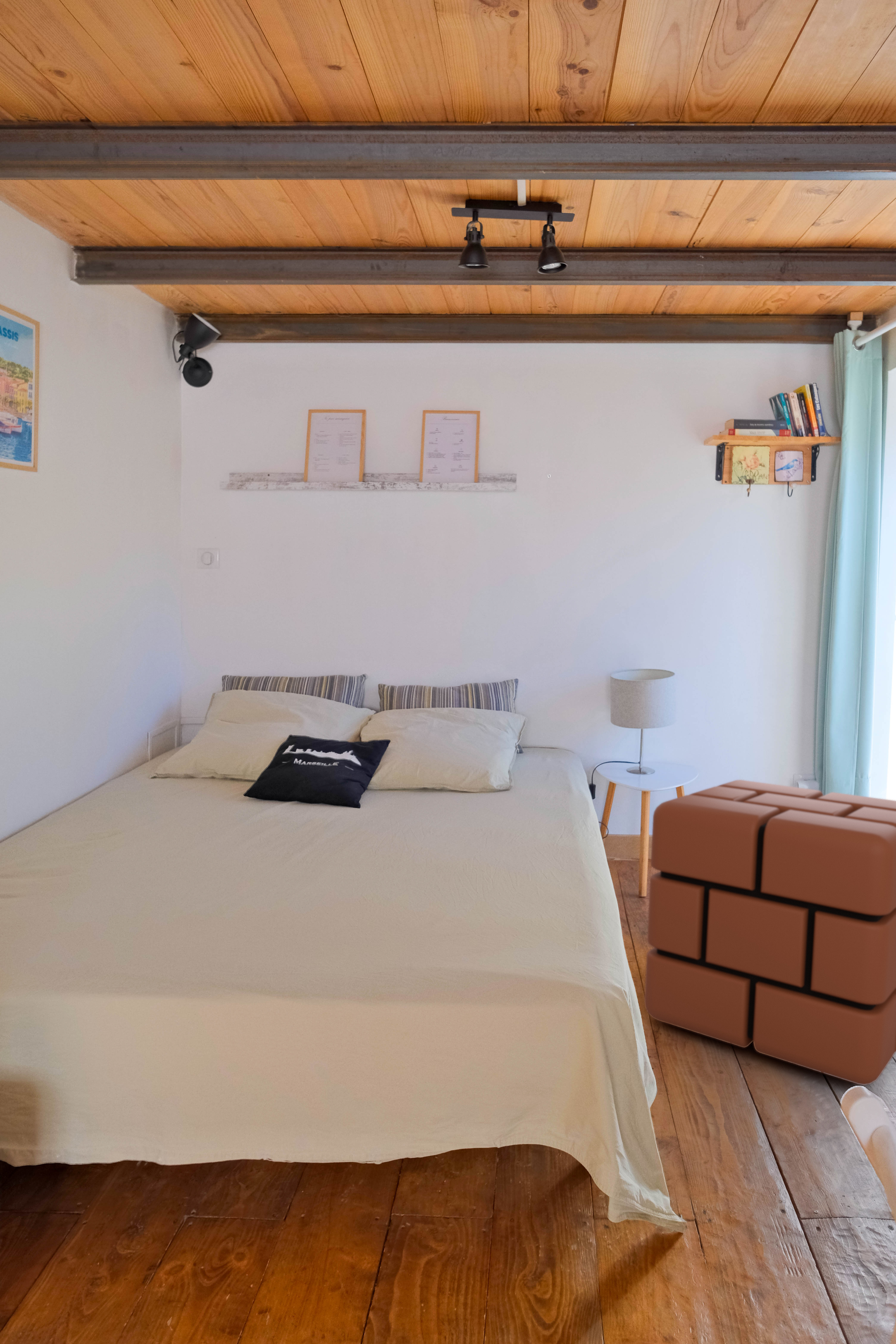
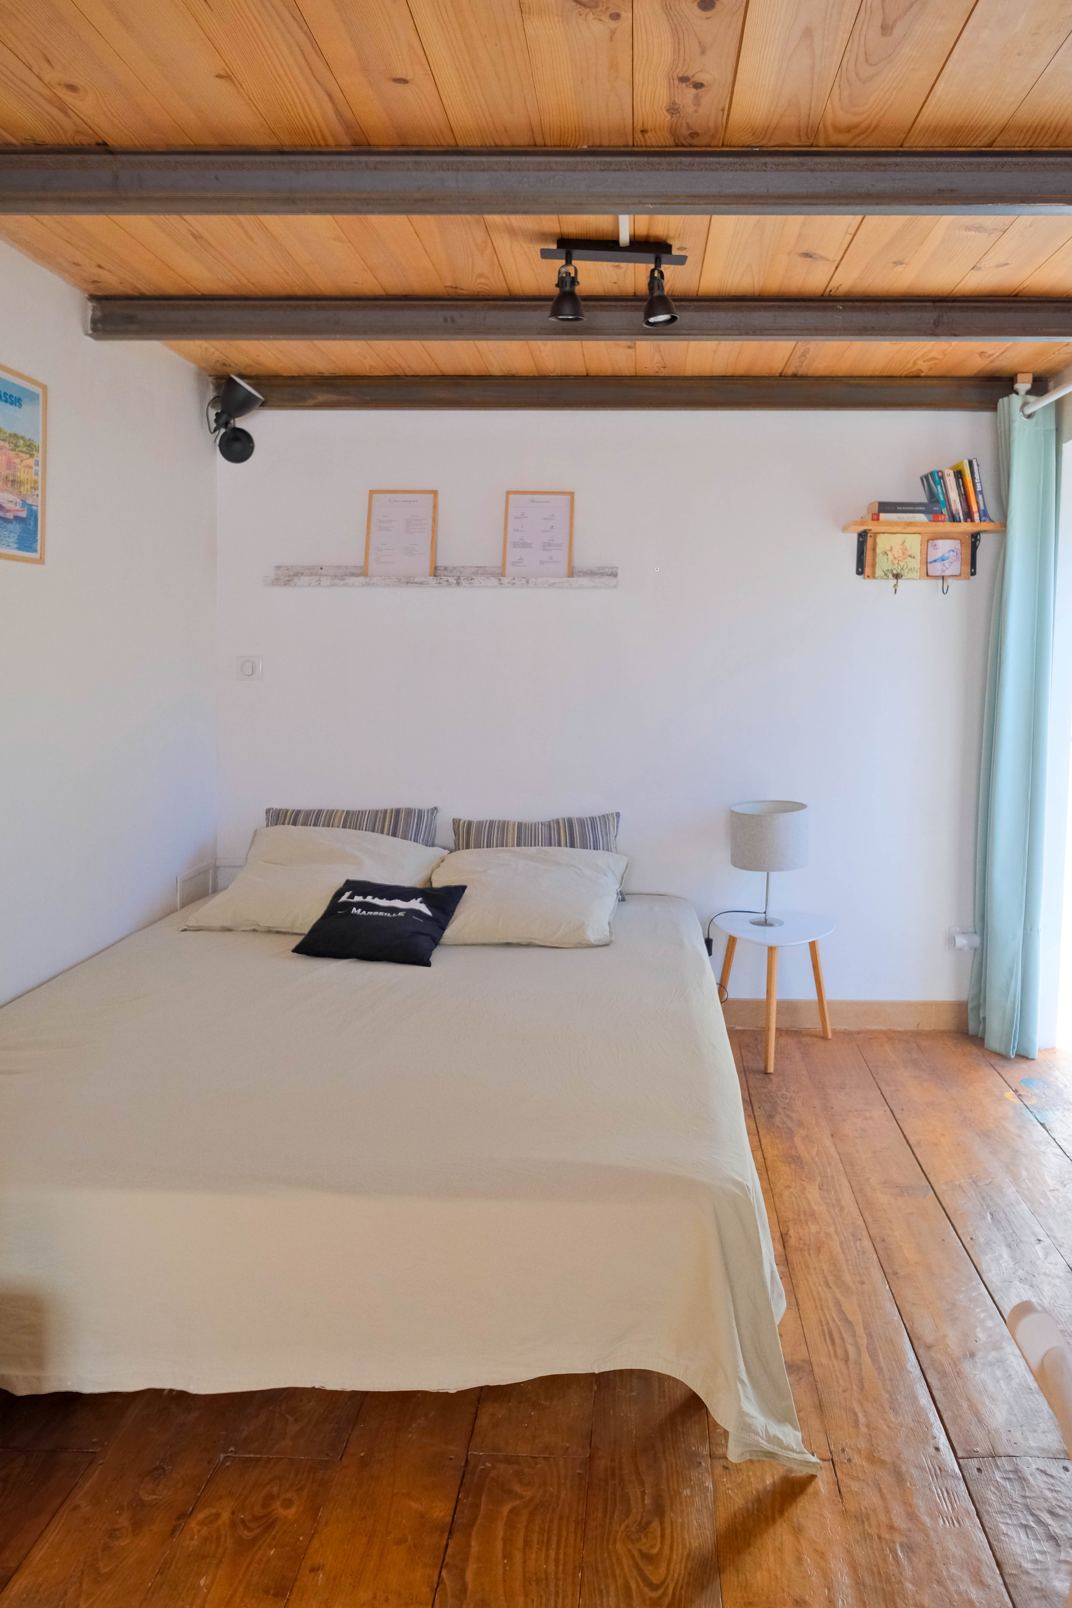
- pouf (792, 911)
